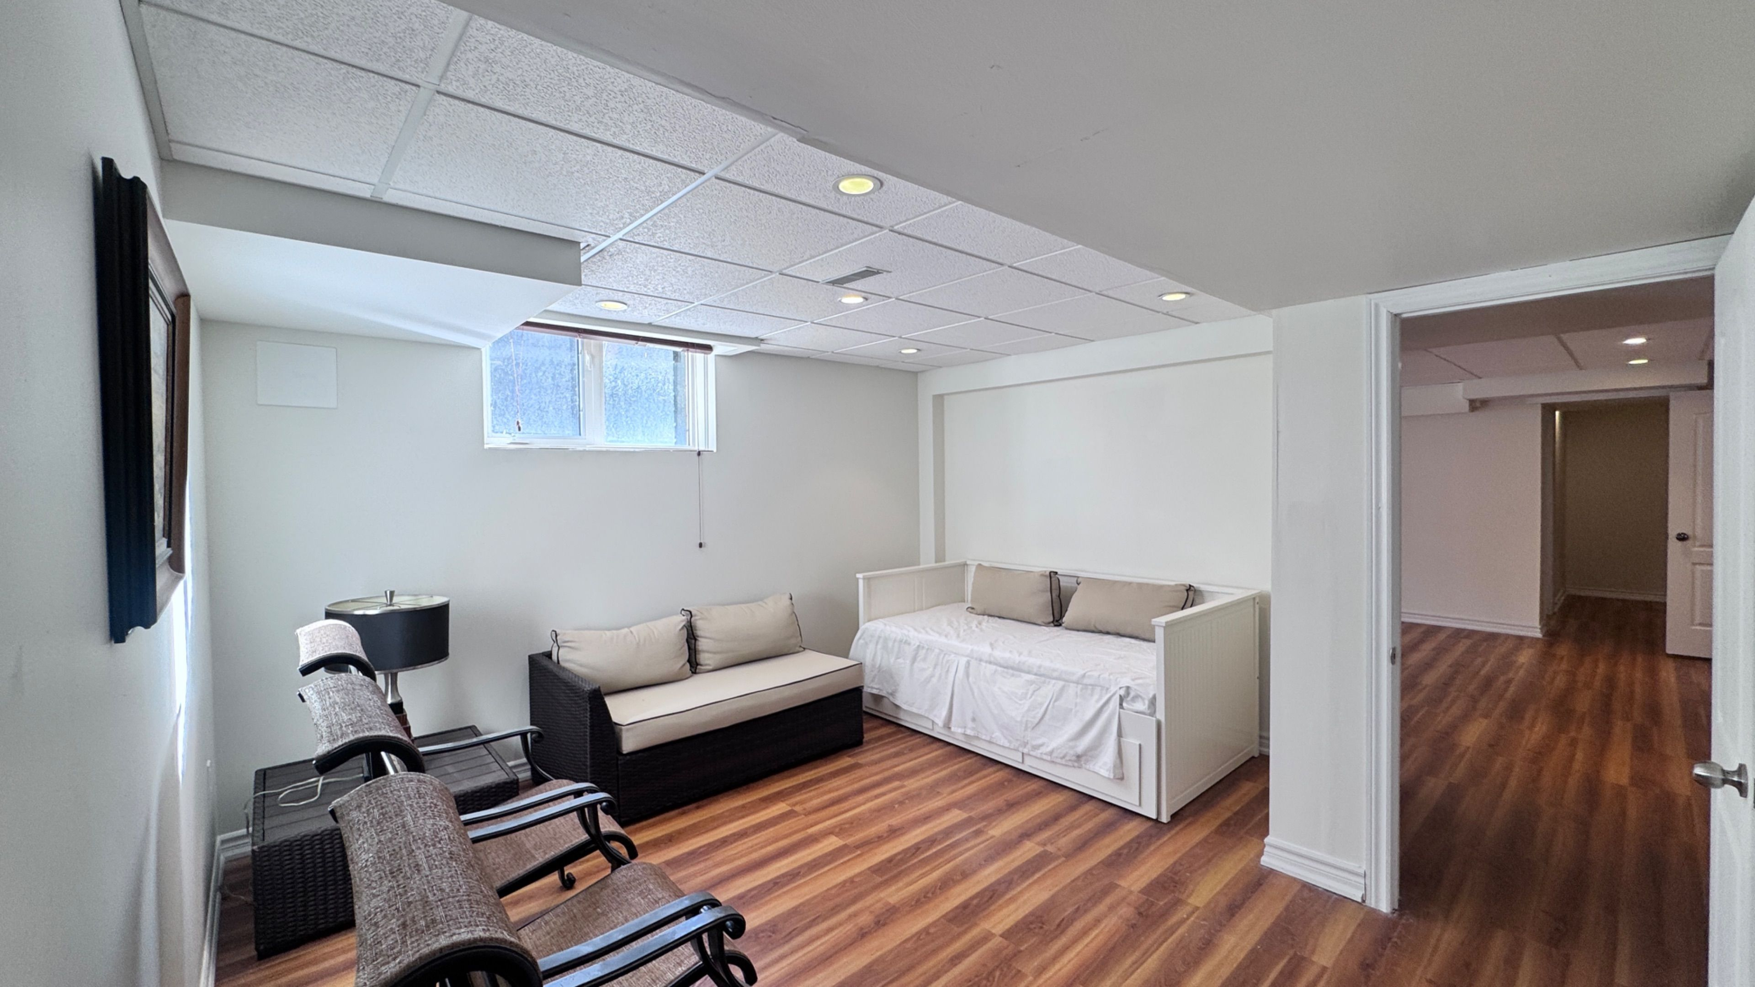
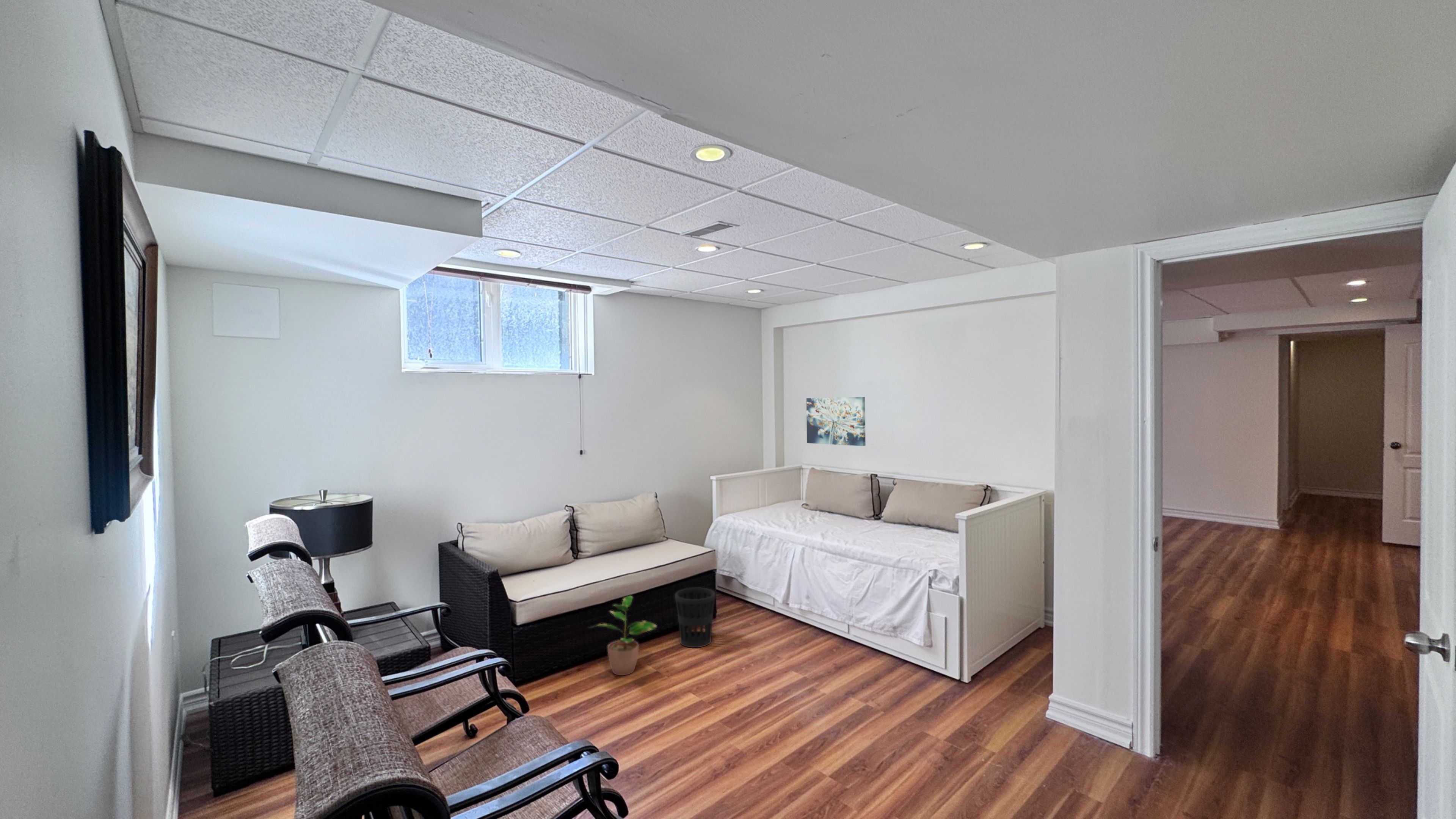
+ potted plant (623, 634)
+ wastebasket (695, 617)
+ wall art (835, 421)
